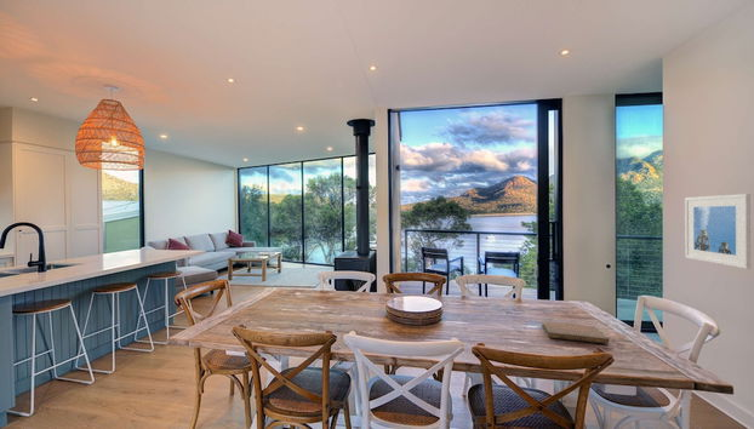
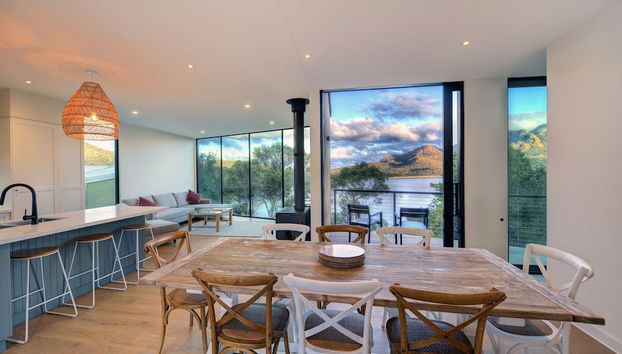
- notebook (572, 331)
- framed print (714, 229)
